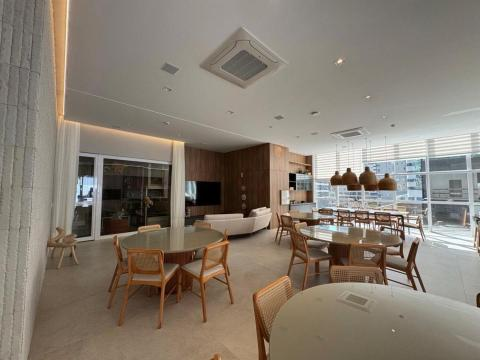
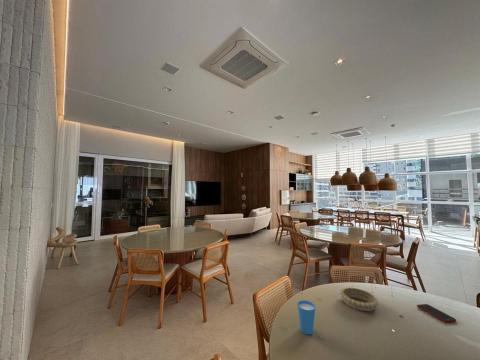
+ decorative bowl (358, 297)
+ cup (306, 317)
+ cell phone (435, 312)
